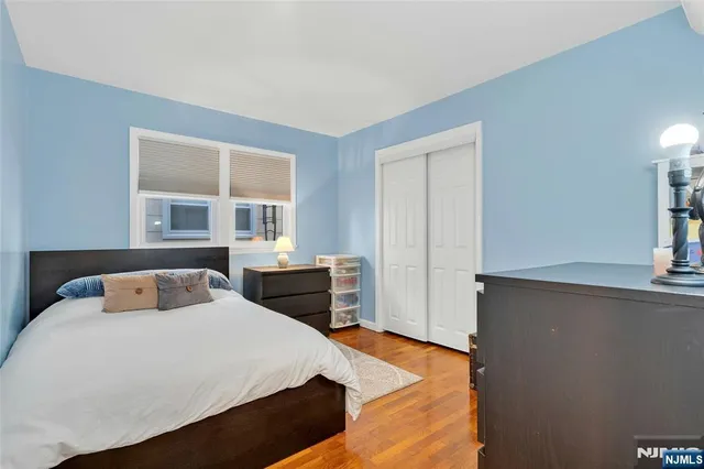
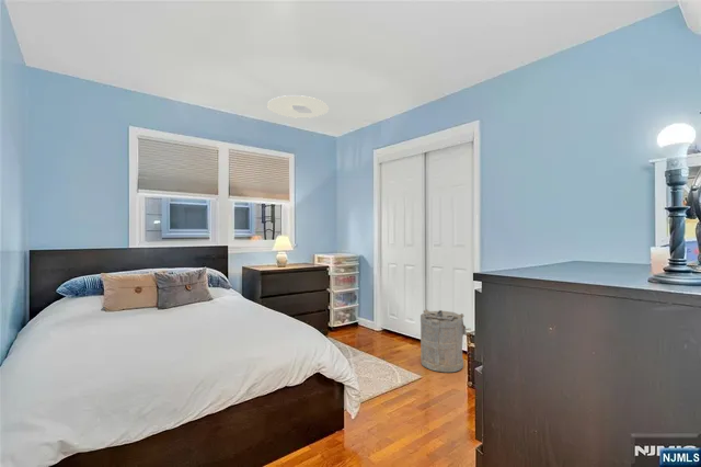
+ ceiling light (298, 104)
+ laundry hamper (440, 337)
